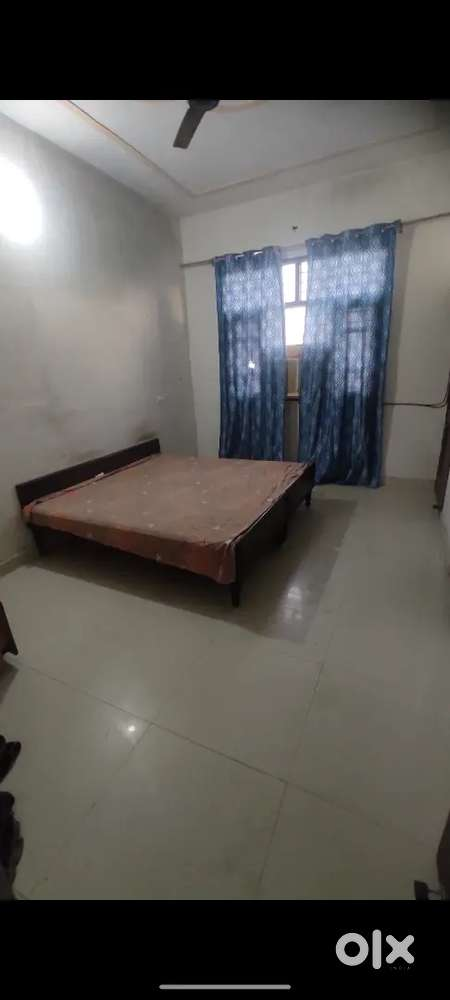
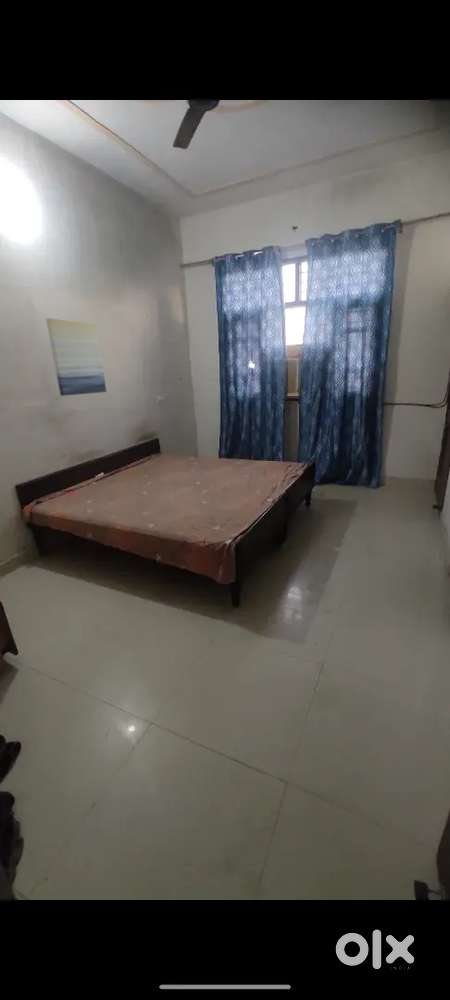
+ wall art (79, 358)
